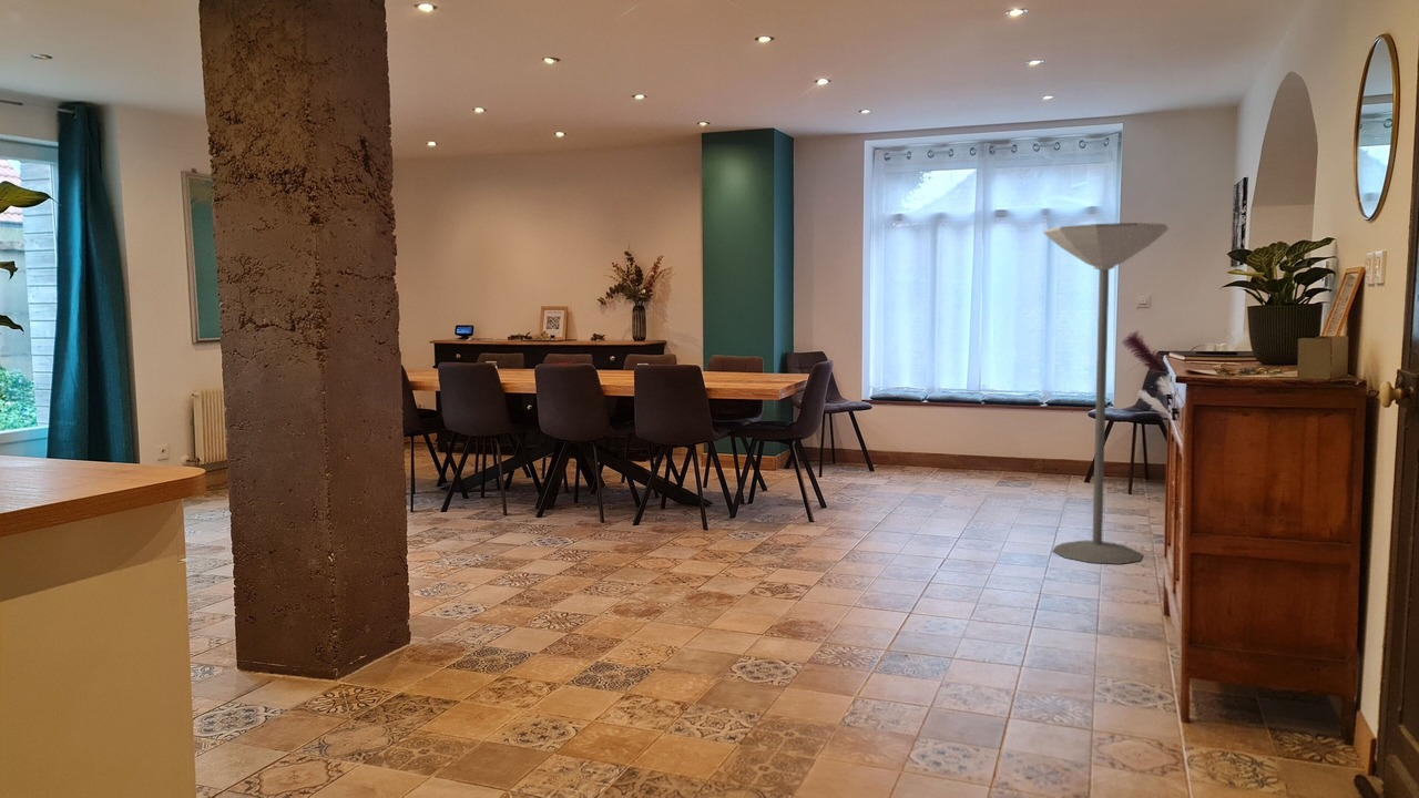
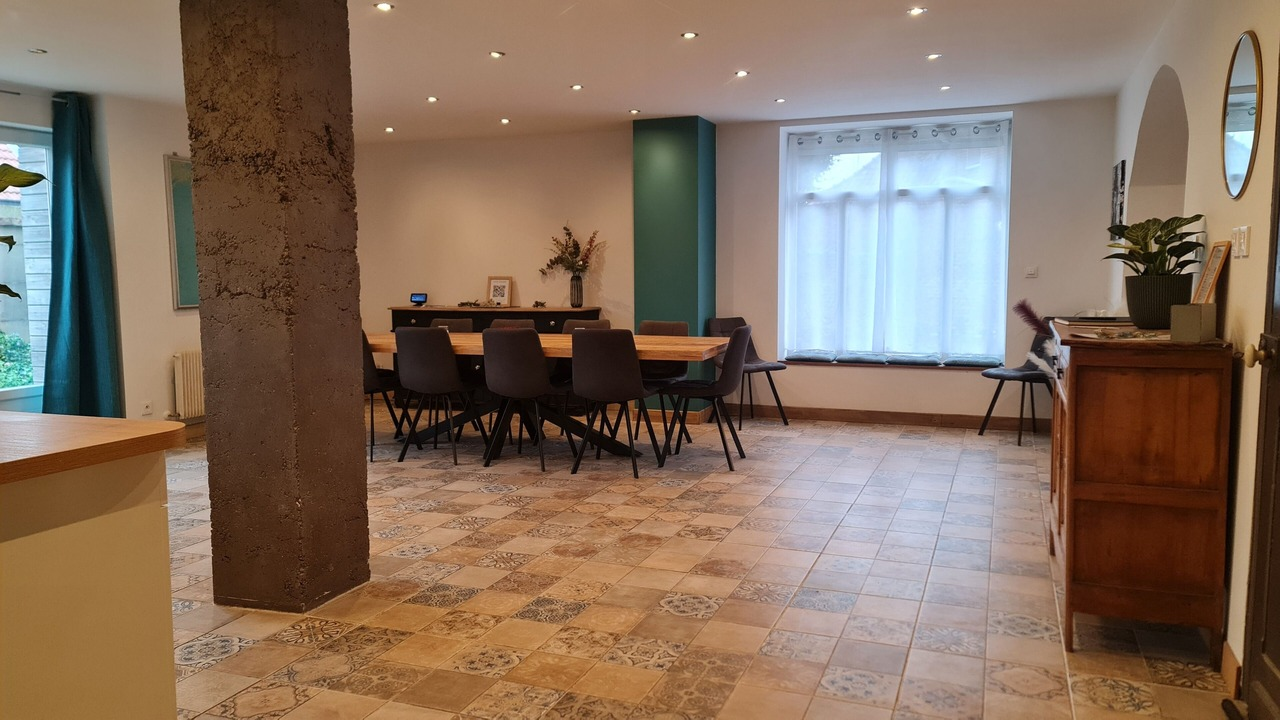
- floor lamp (1101, 392)
